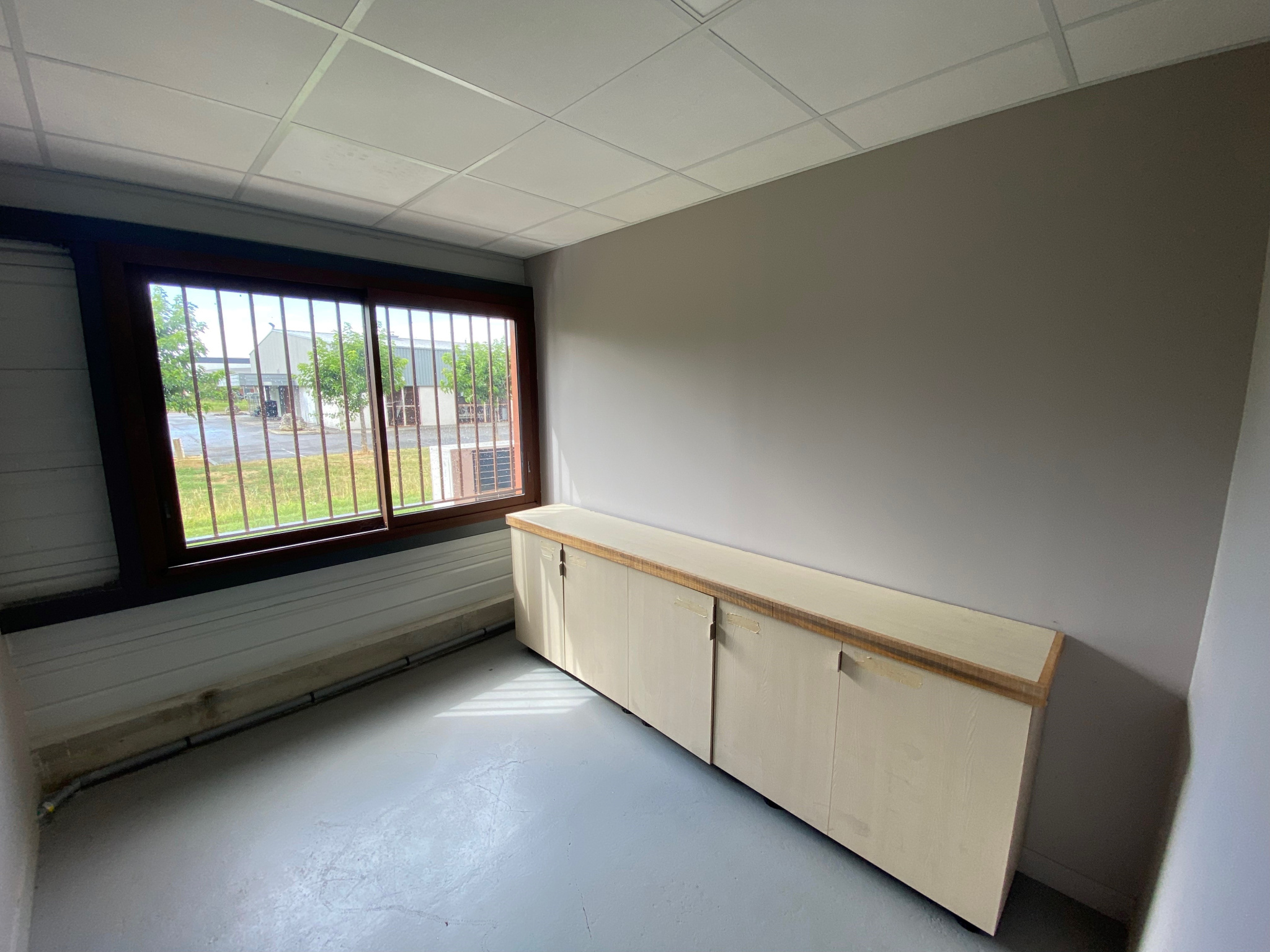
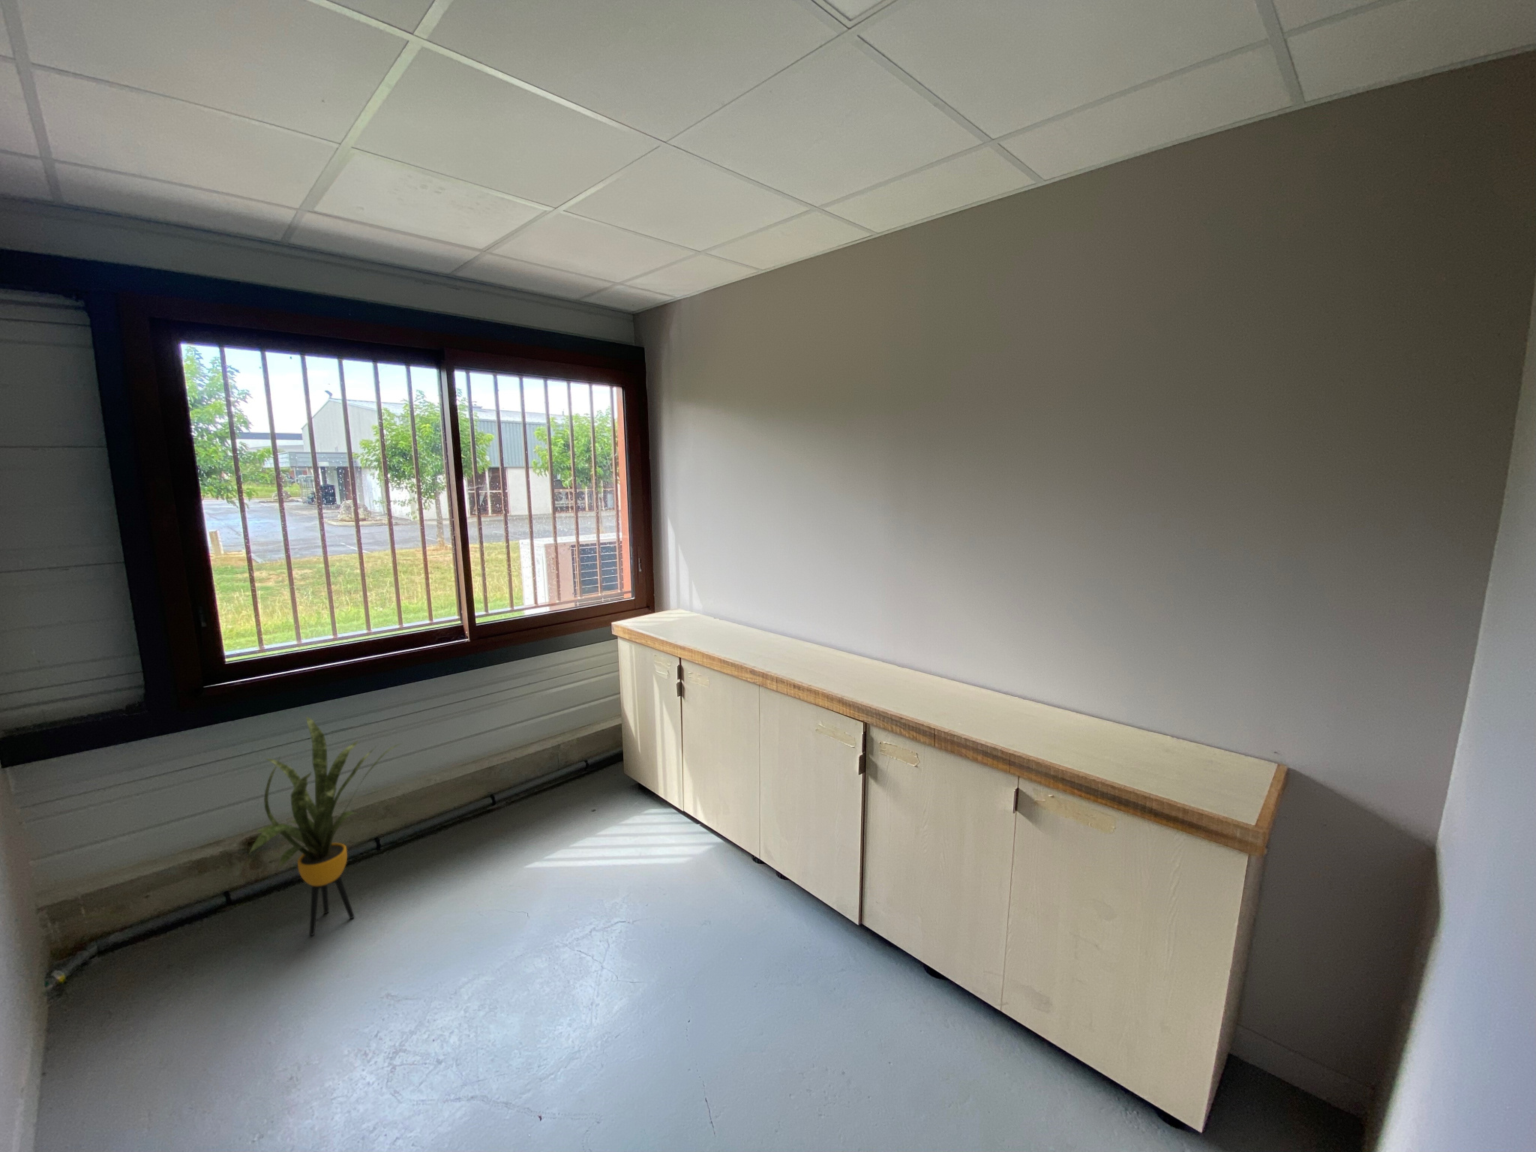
+ house plant (329, 826)
